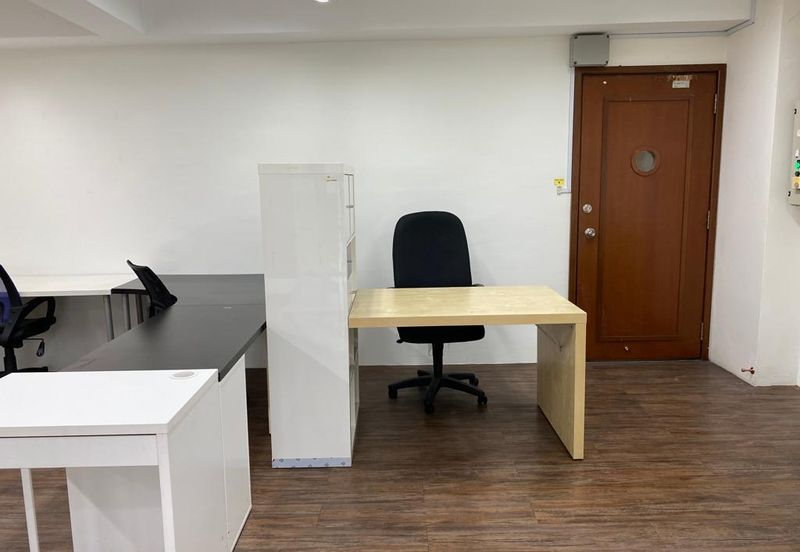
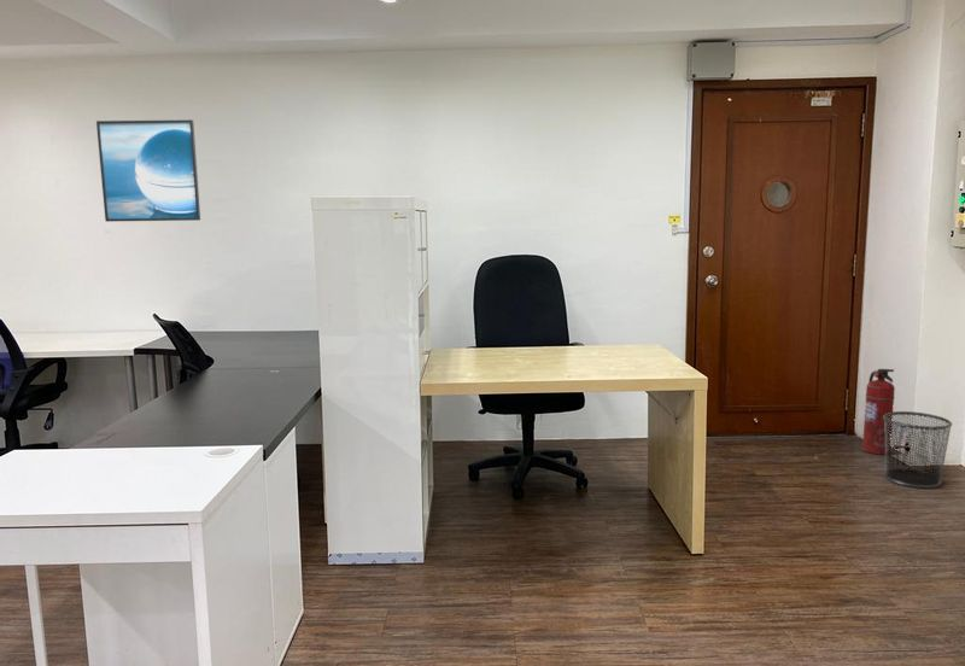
+ waste bin (914, 449)
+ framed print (148, 170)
+ fire extinguisher (878, 409)
